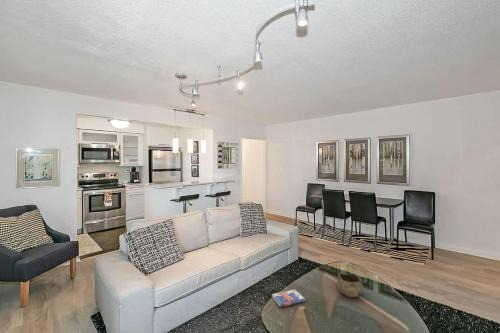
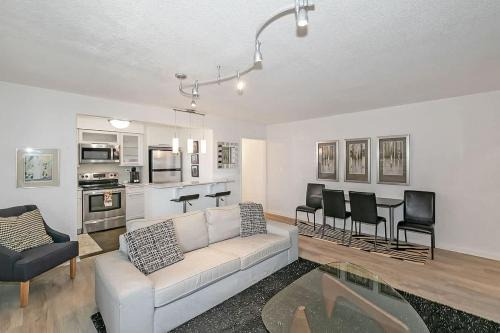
- decorative bowl (349, 285)
- book (288, 298)
